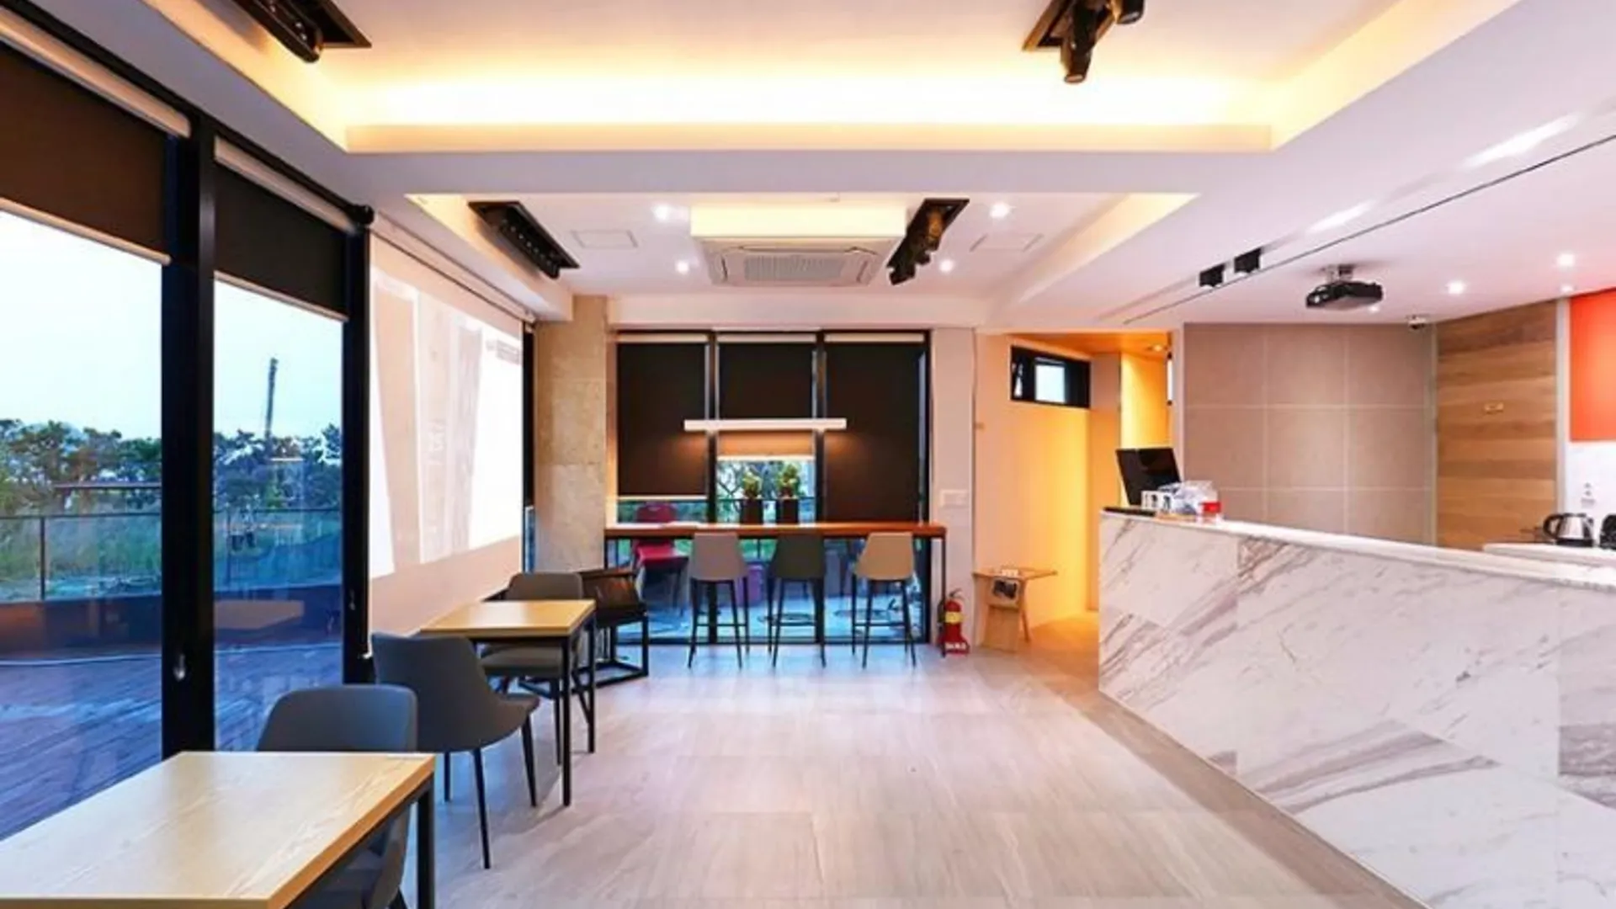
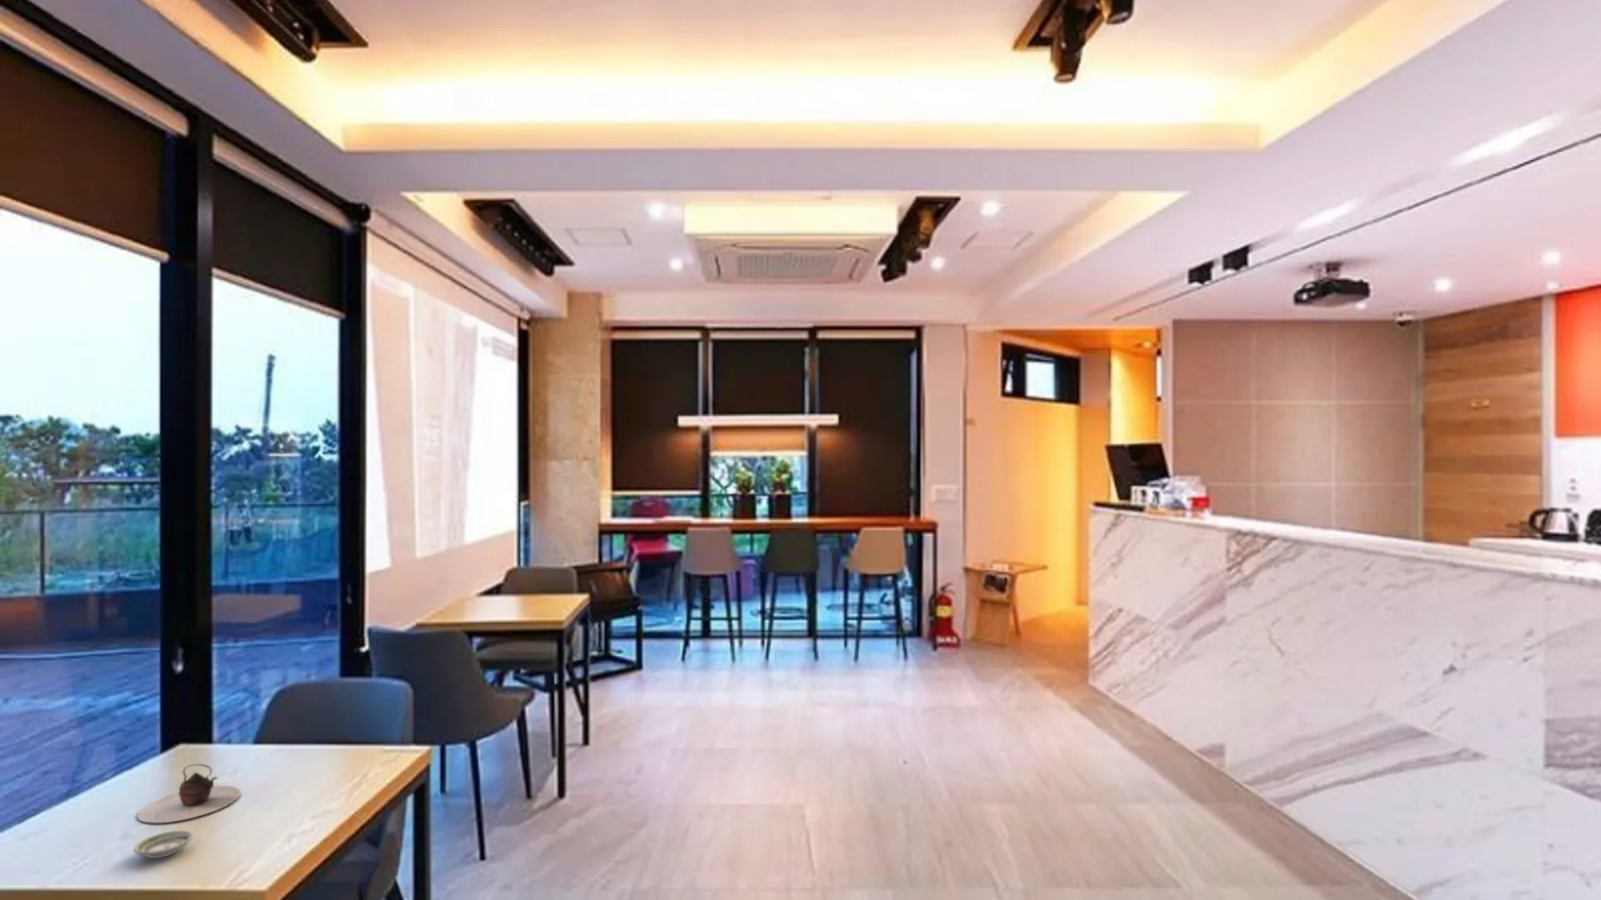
+ teapot (190, 785)
+ saucer (164, 846)
